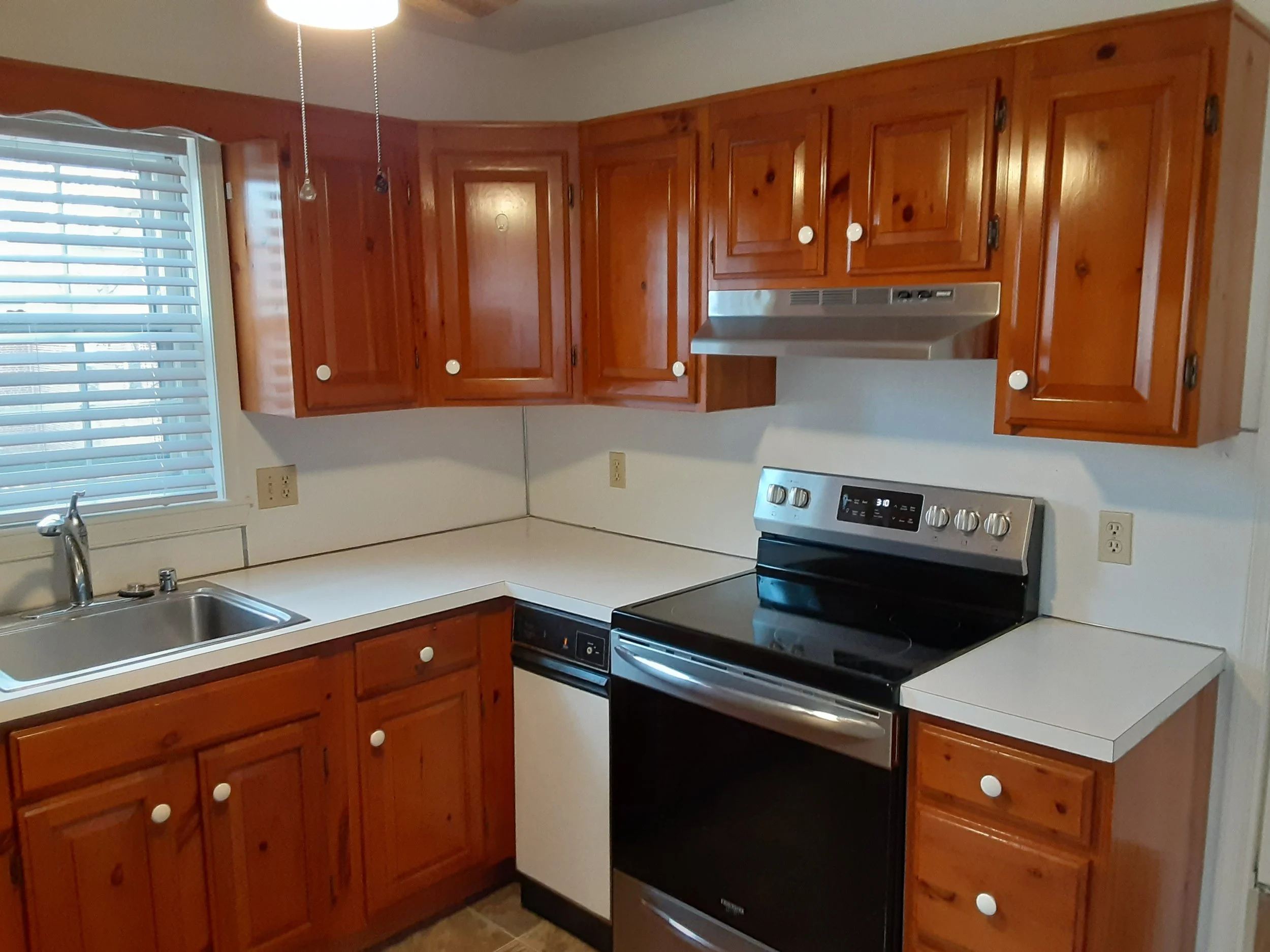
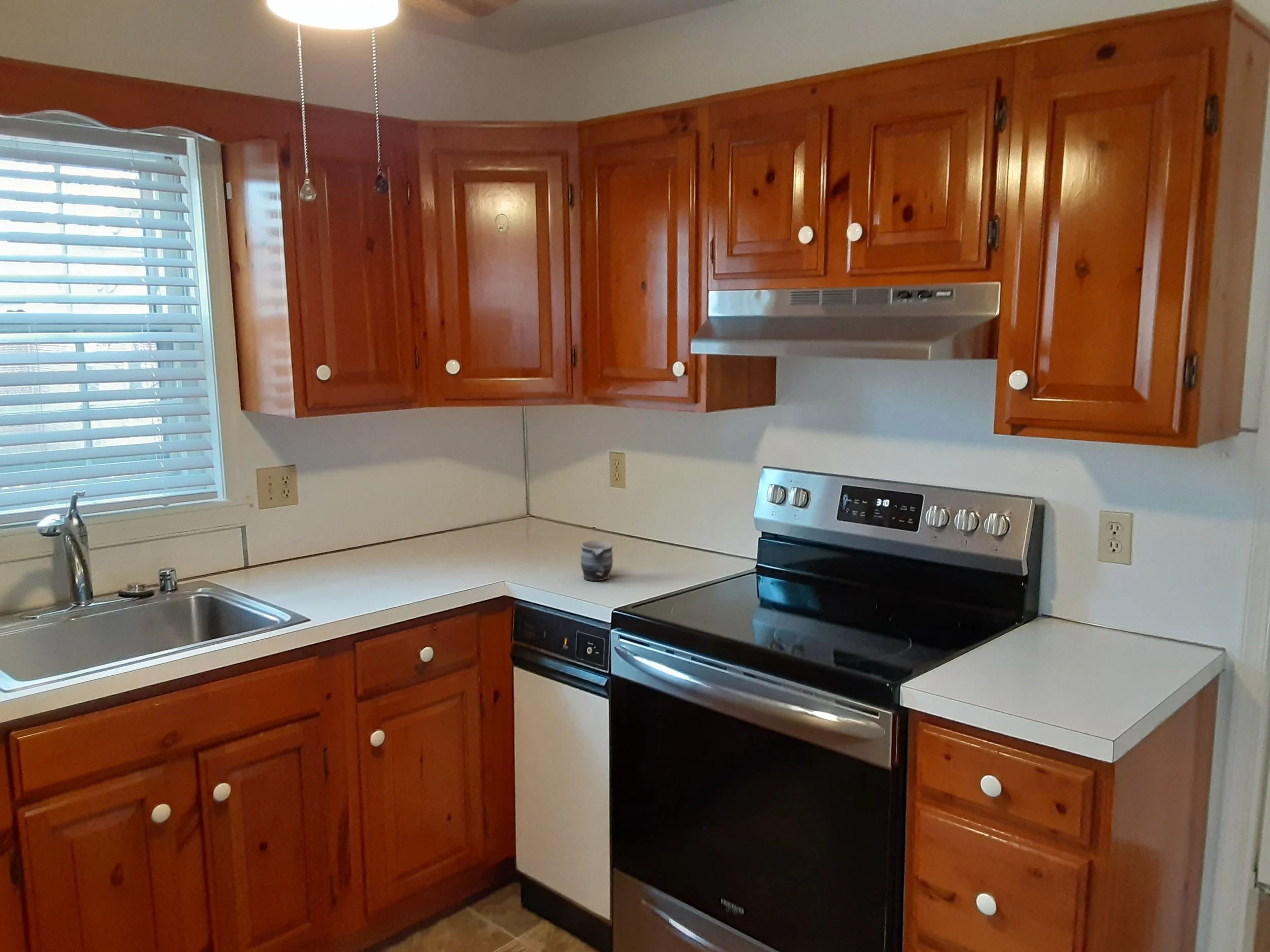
+ mug (598, 562)
